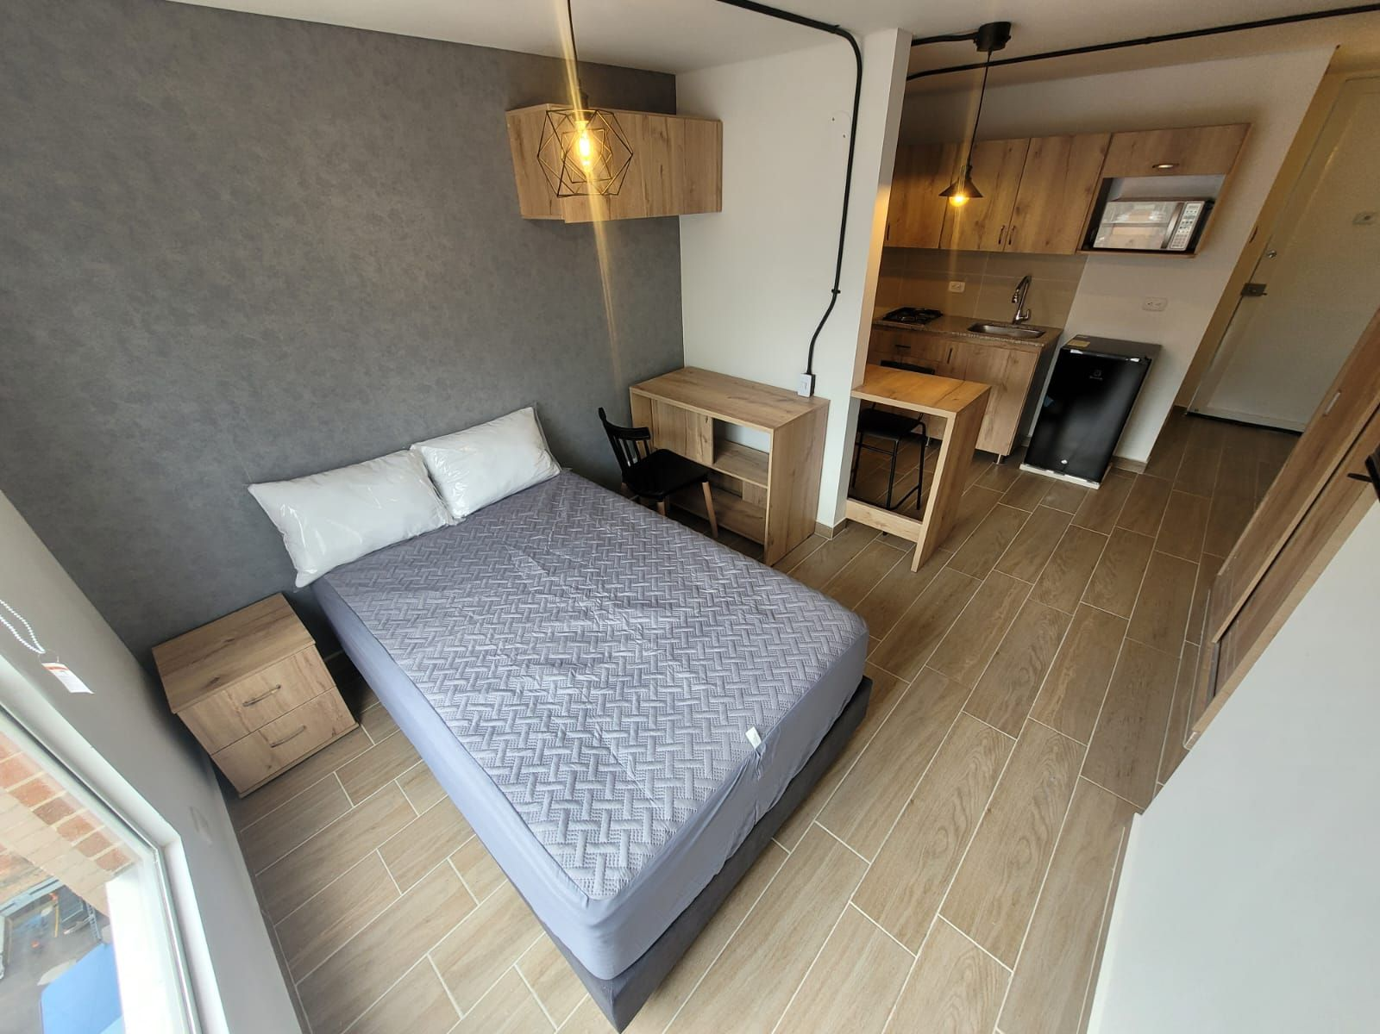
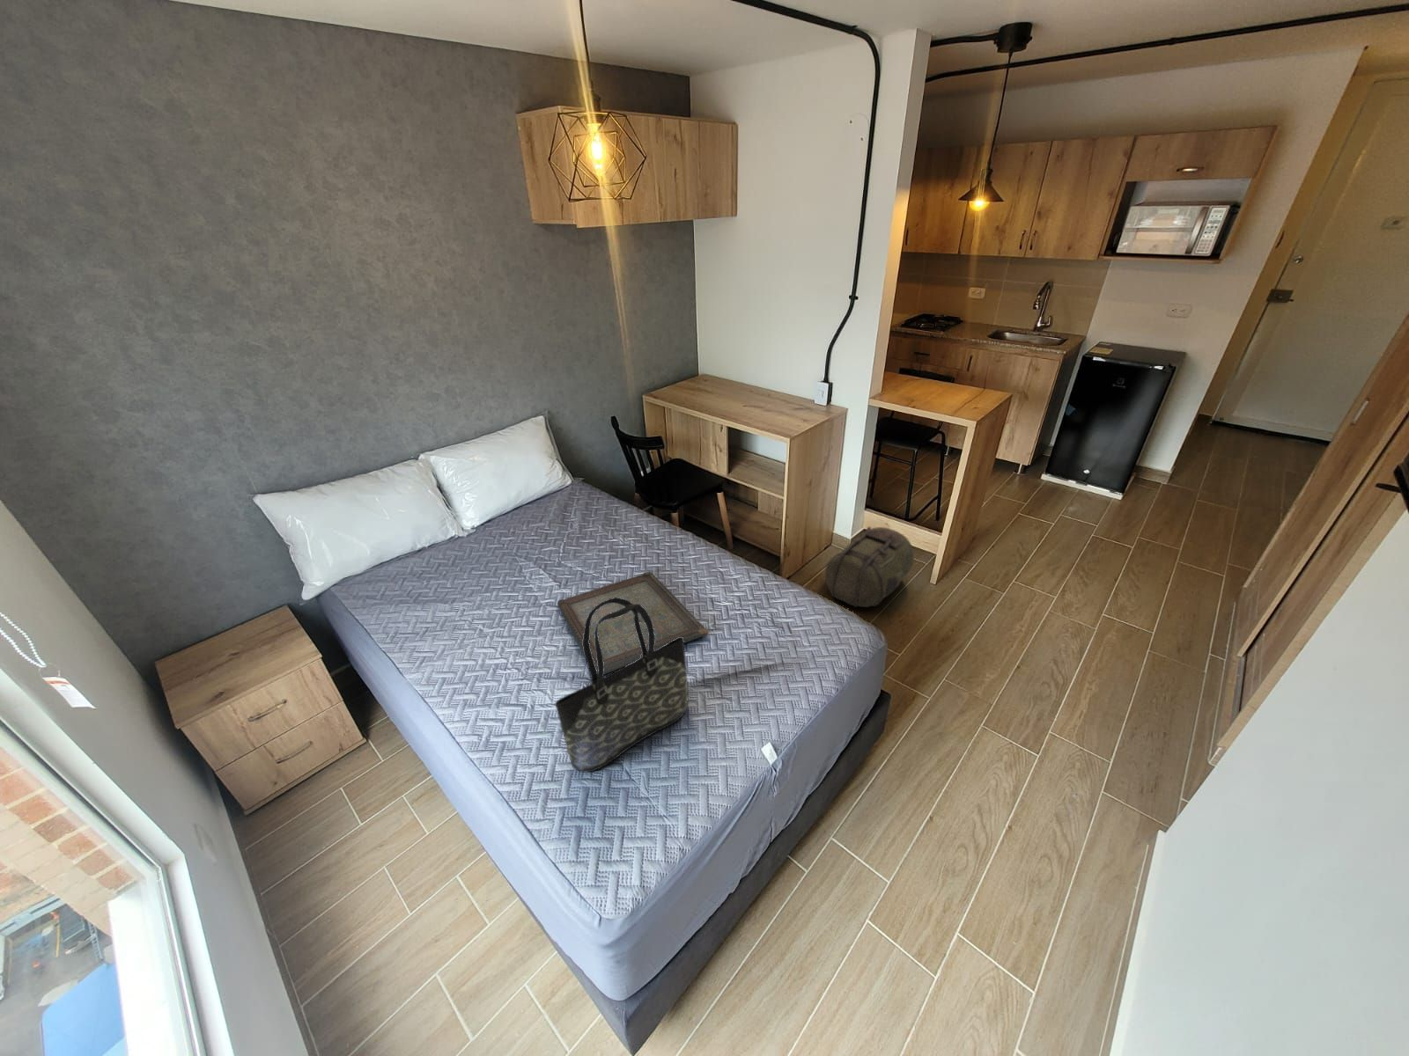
+ backpack (869, 562)
+ tote bag (624, 673)
+ serving tray (629, 617)
